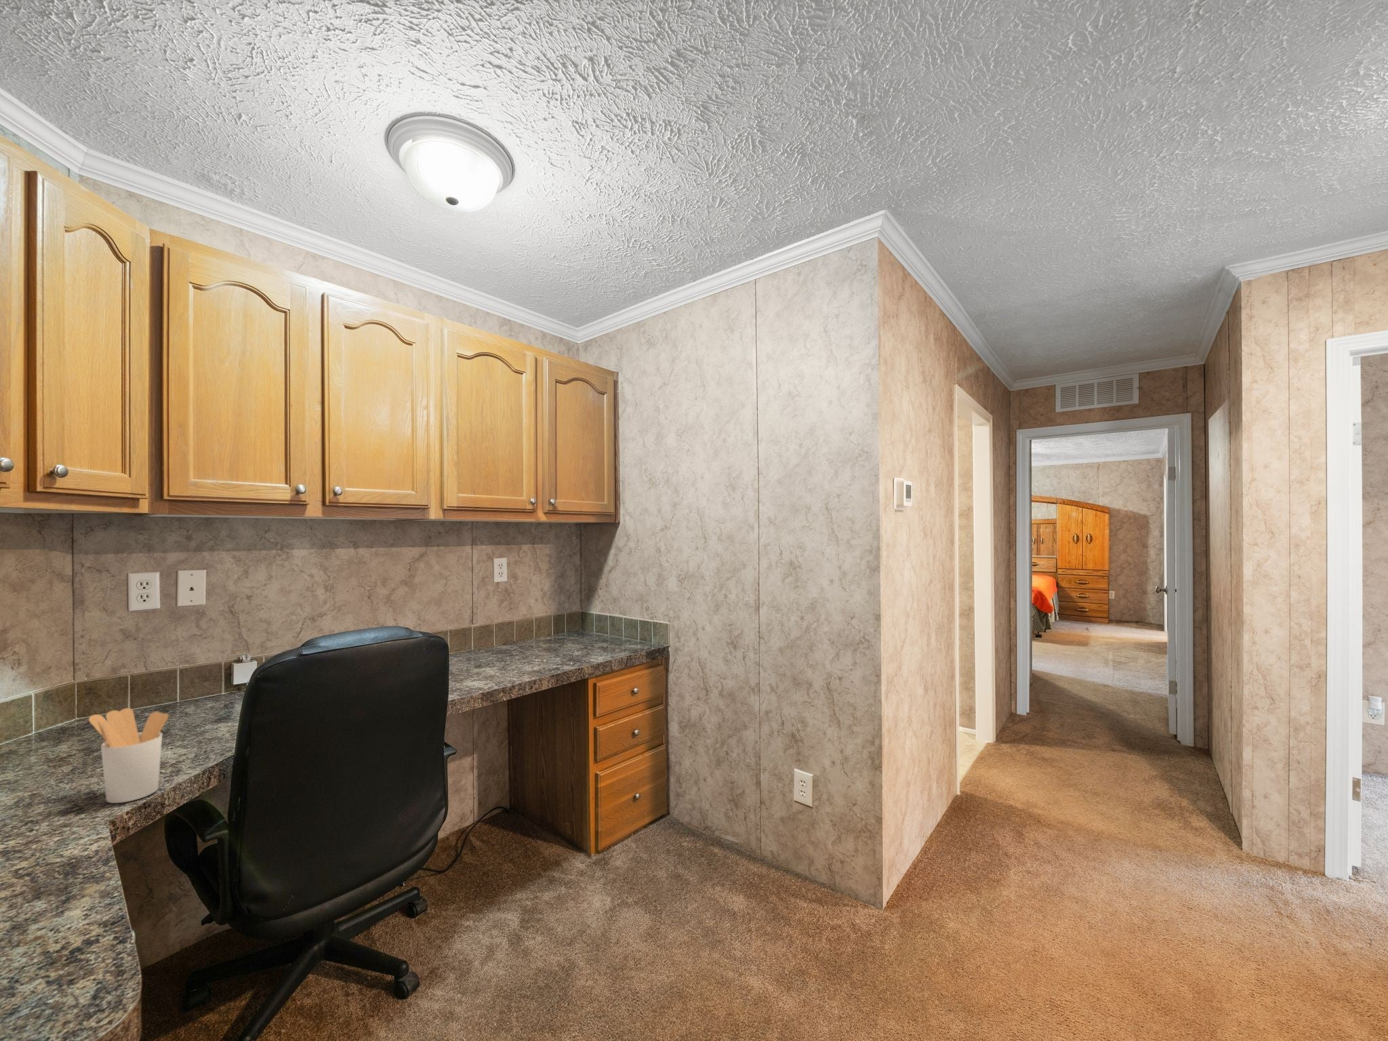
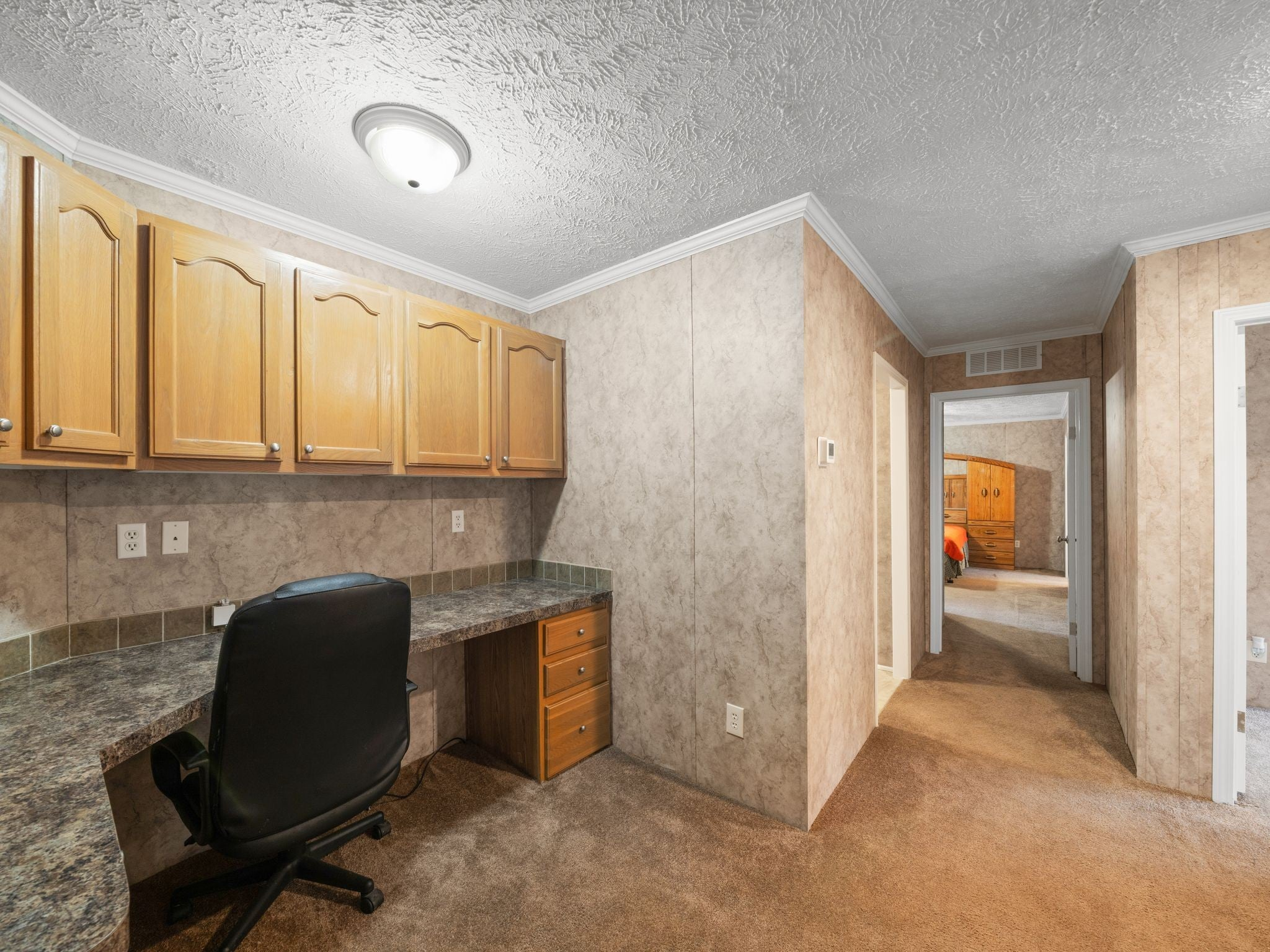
- utensil holder (126, 751)
